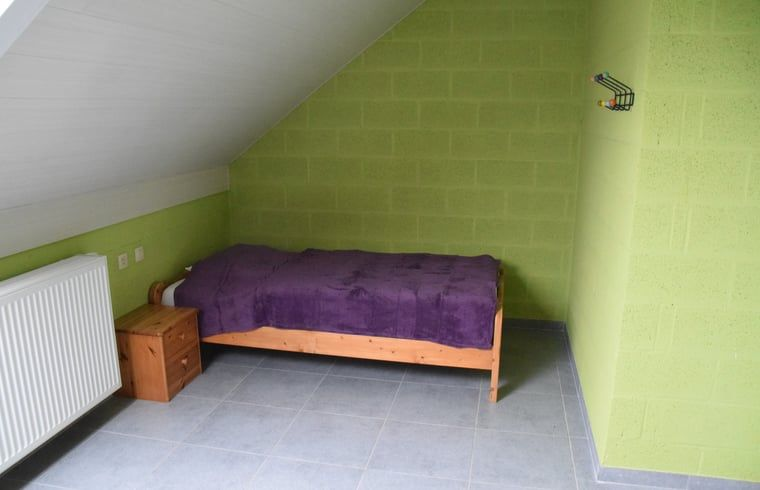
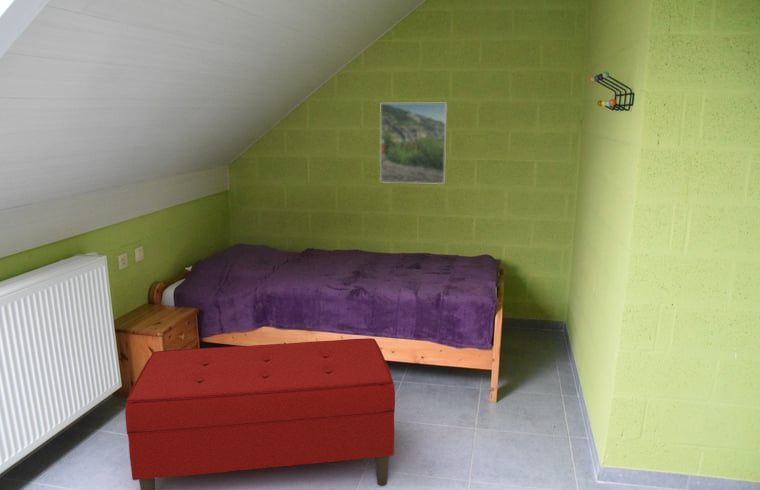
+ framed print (412, 143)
+ bench (268, 417)
